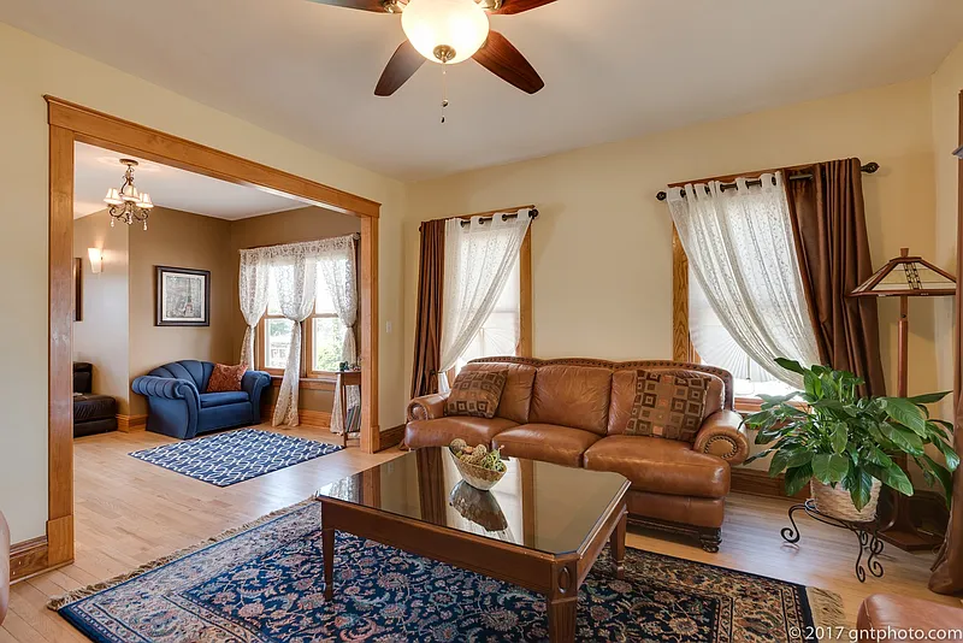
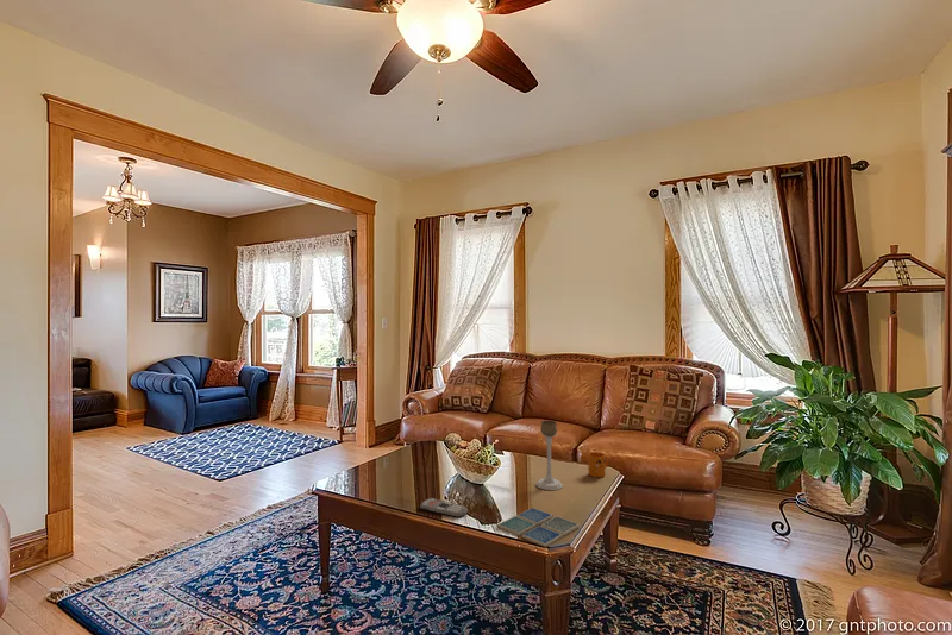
+ mug (599, 464)
+ candle holder (549, 453)
+ drink coaster (538, 526)
+ remote control (444, 508)
